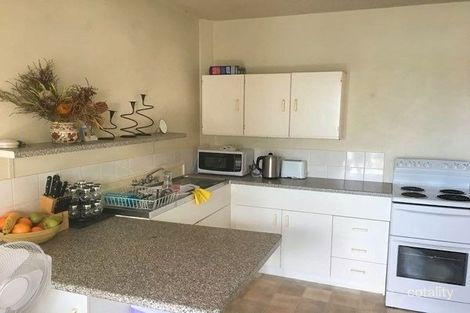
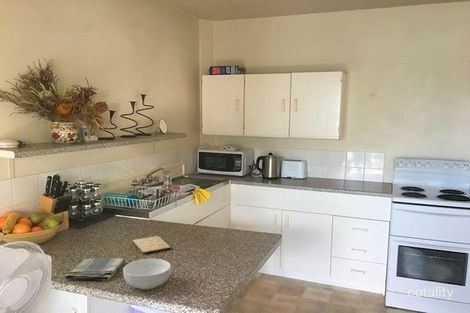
+ dish towel (96, 267)
+ cereal bowl (147, 275)
+ cutting board (151, 244)
